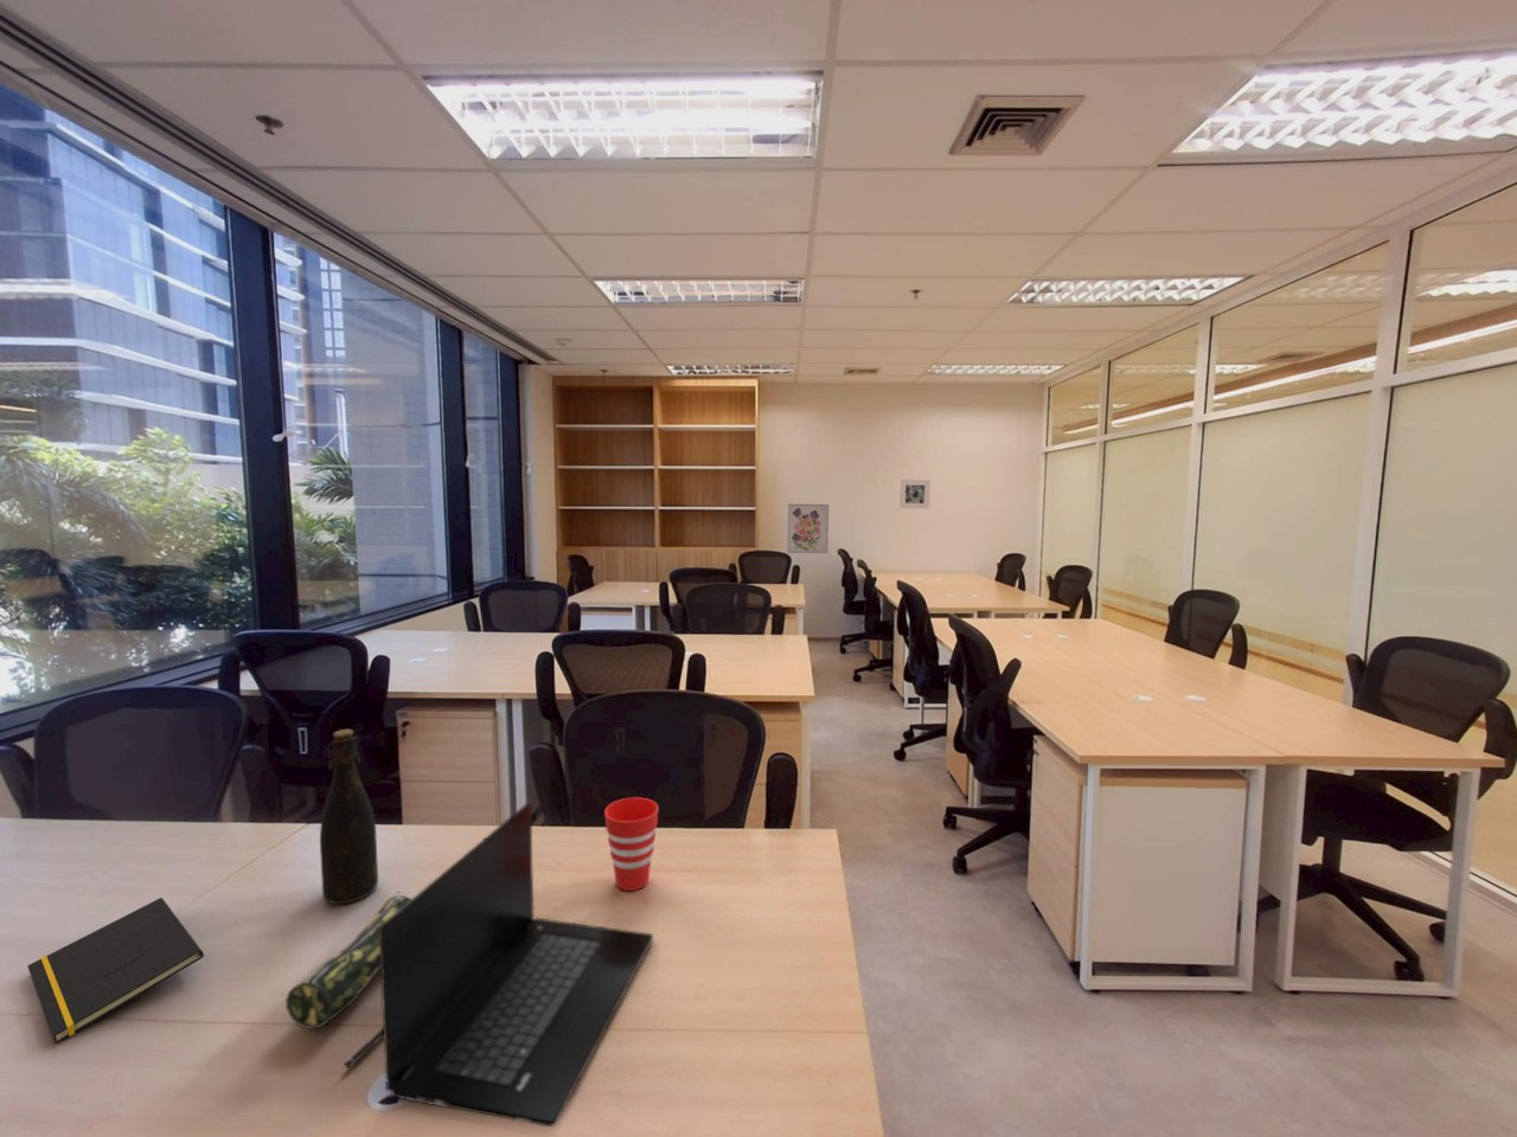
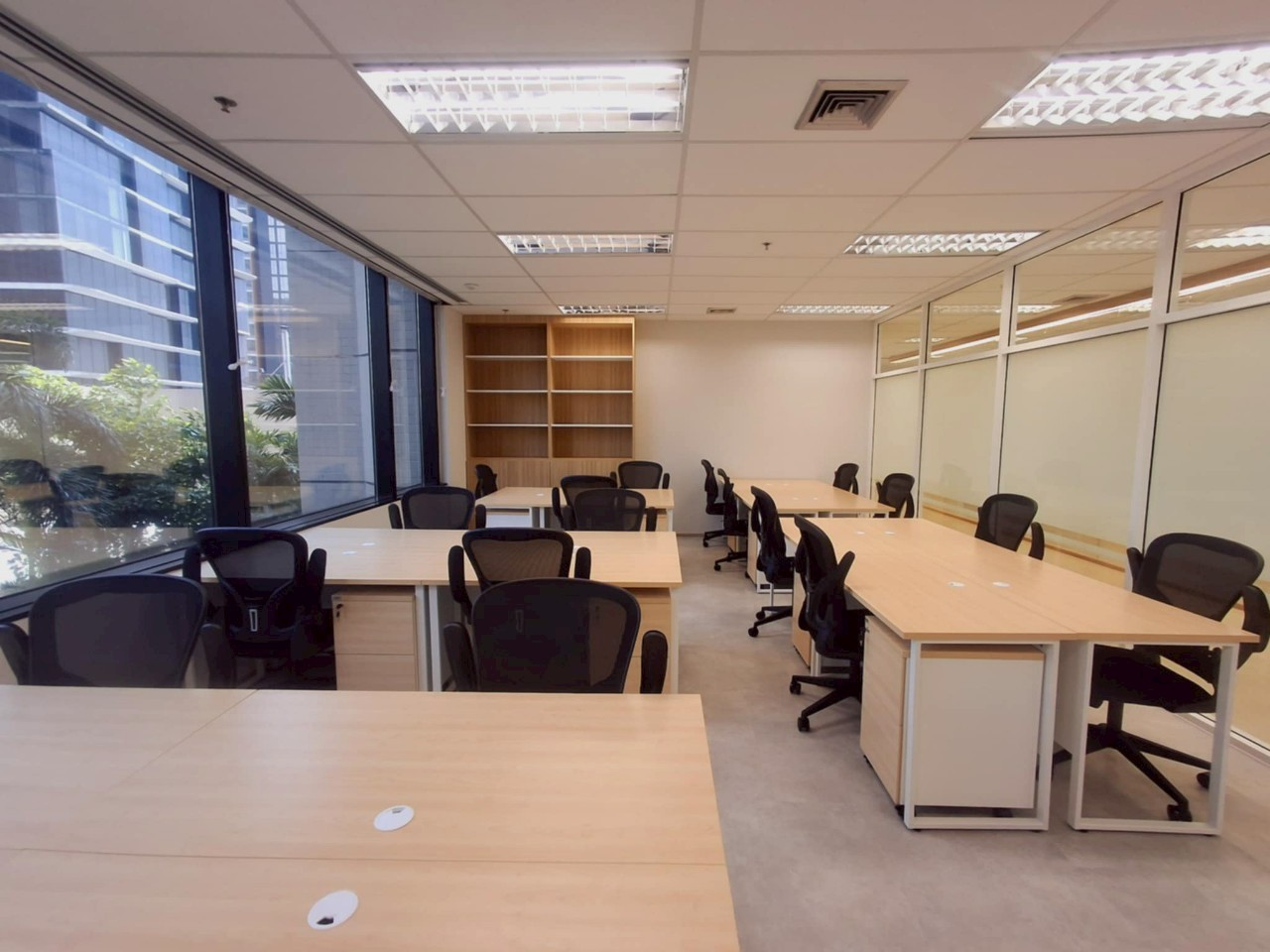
- cup (632, 844)
- wall art (807, 528)
- pencil case (362, 954)
- laptop (539, 933)
- notepad (115, 960)
- pen (382, 1028)
- bottle (348, 812)
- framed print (914, 494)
